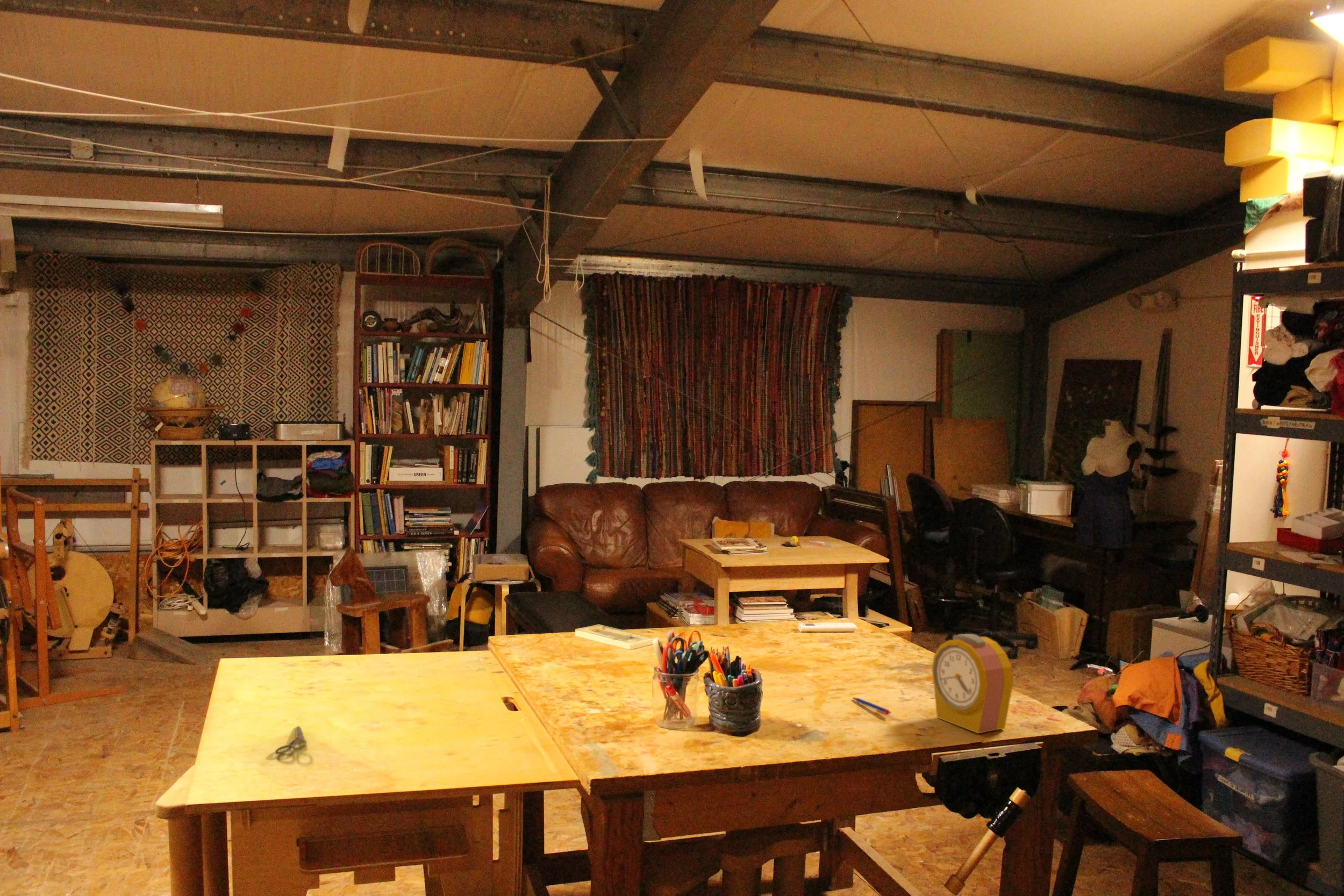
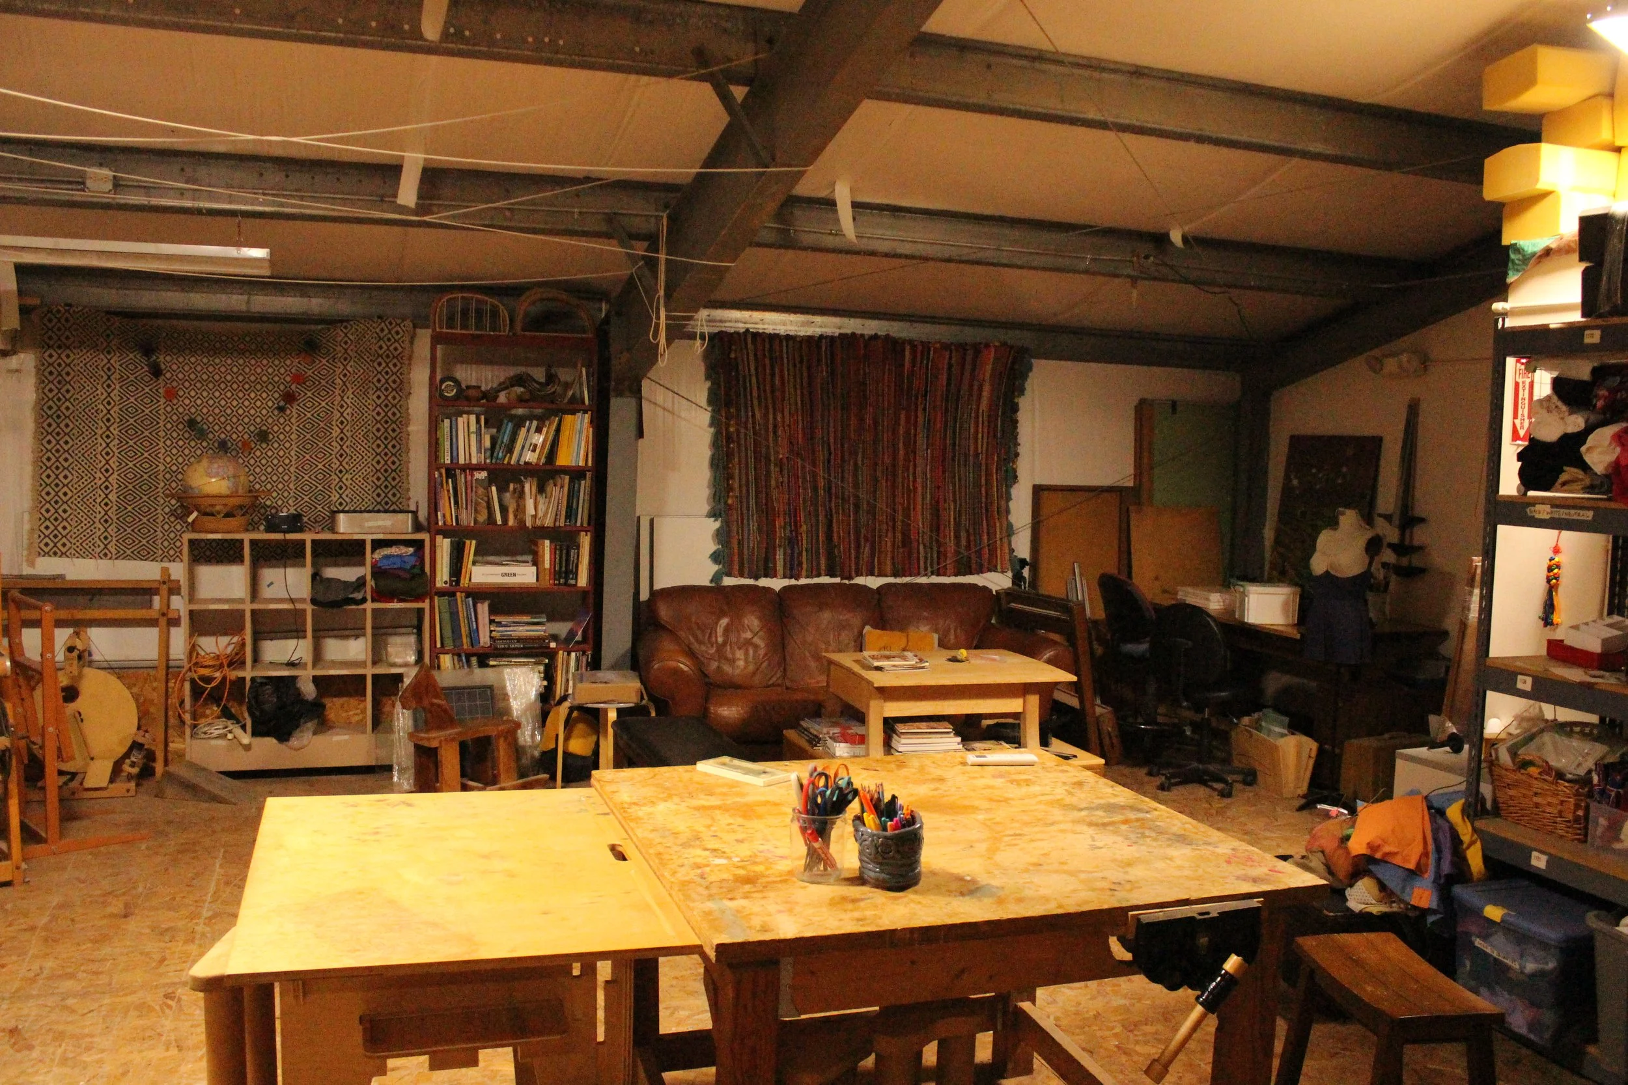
- shears (293, 740)
- alarm clock (970, 679)
- pen (870, 705)
